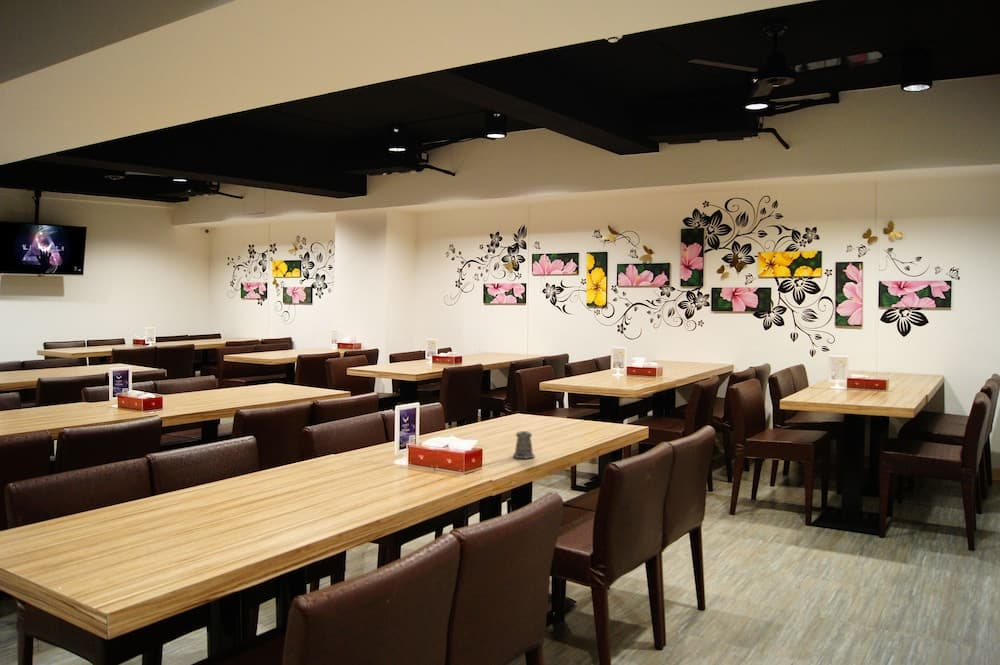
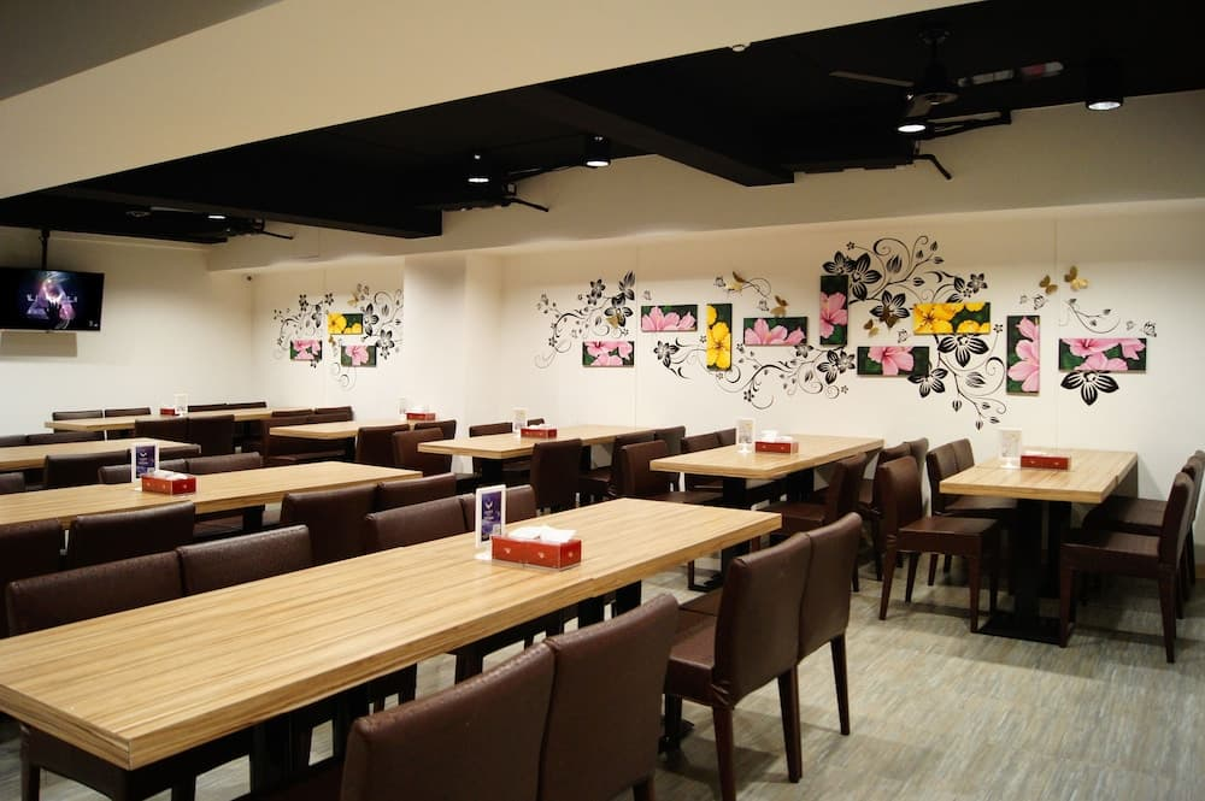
- pepper shaker (524, 442)
